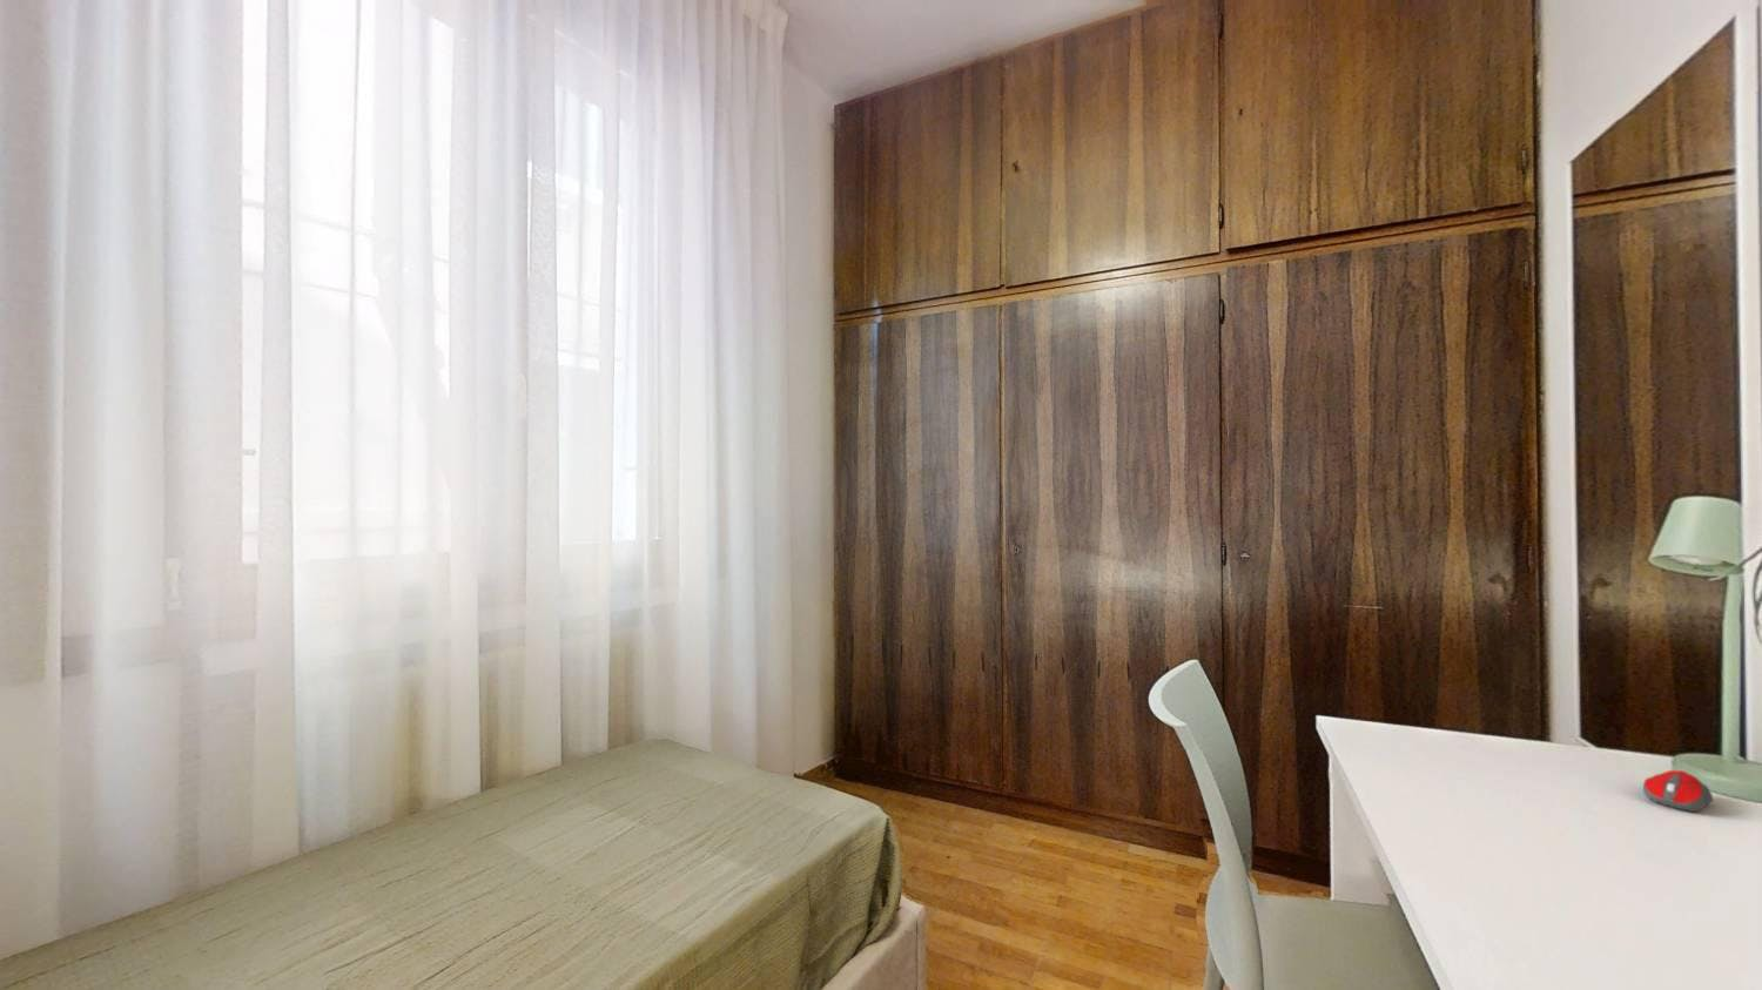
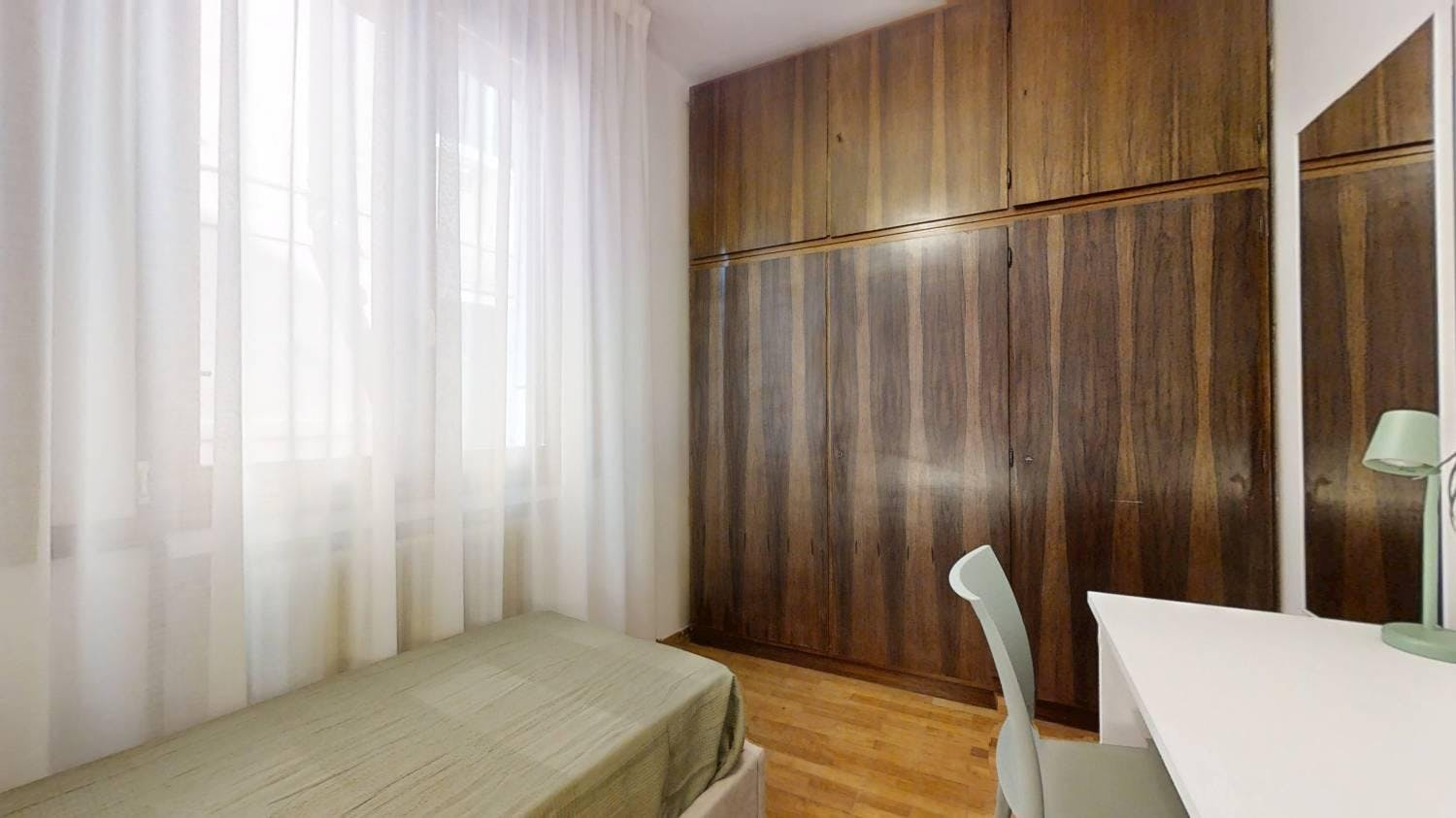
- computer mouse (1677, 787)
